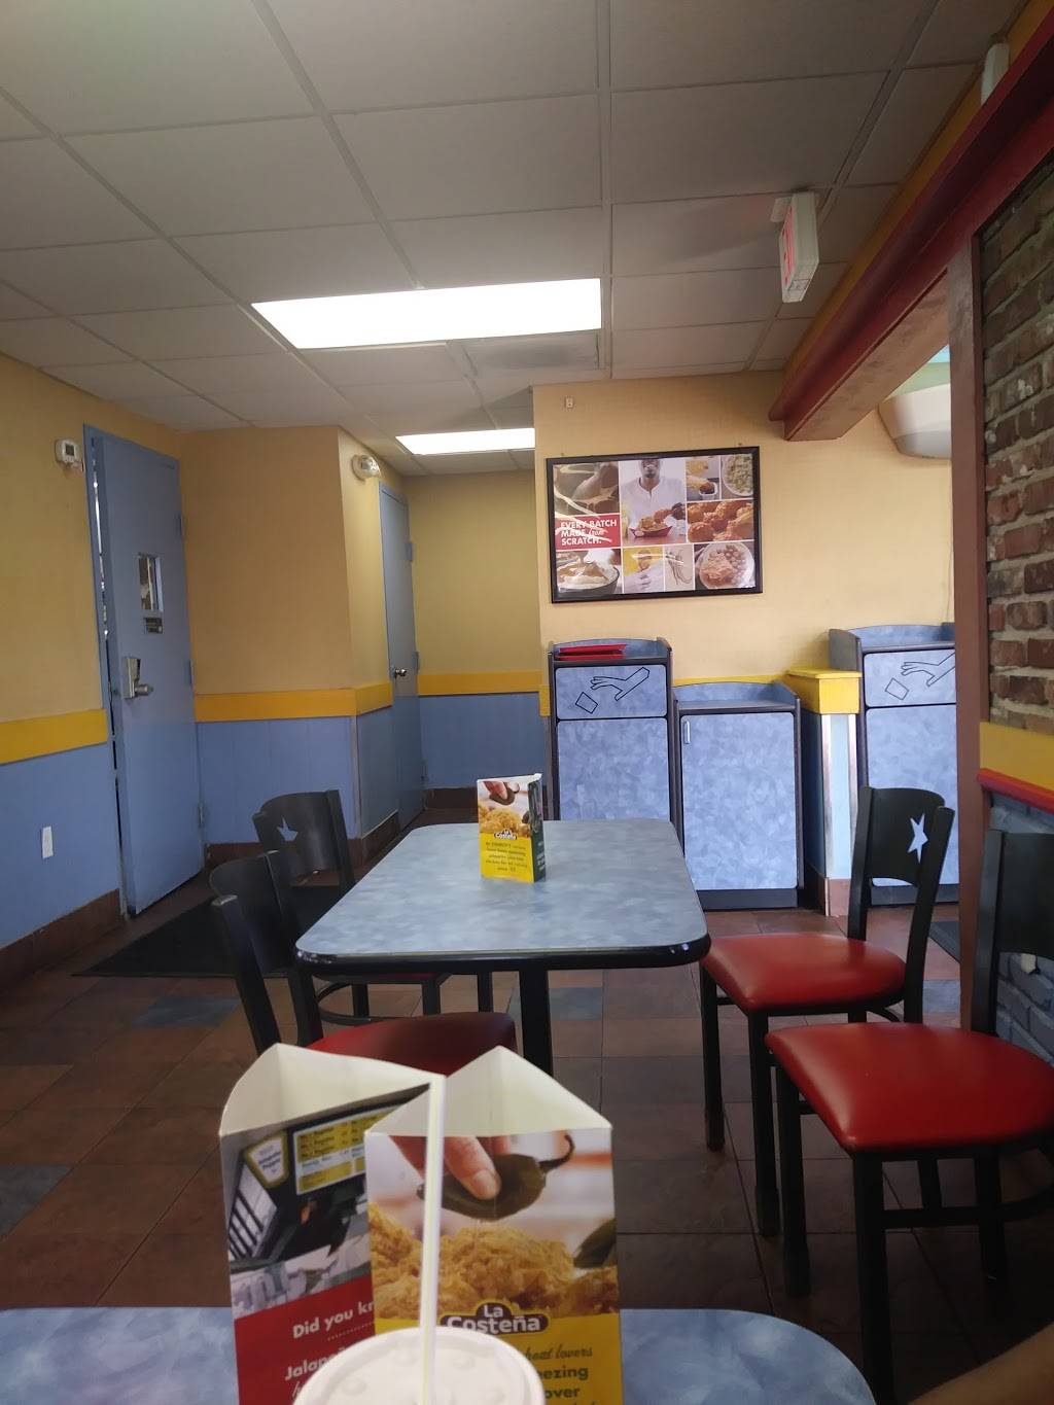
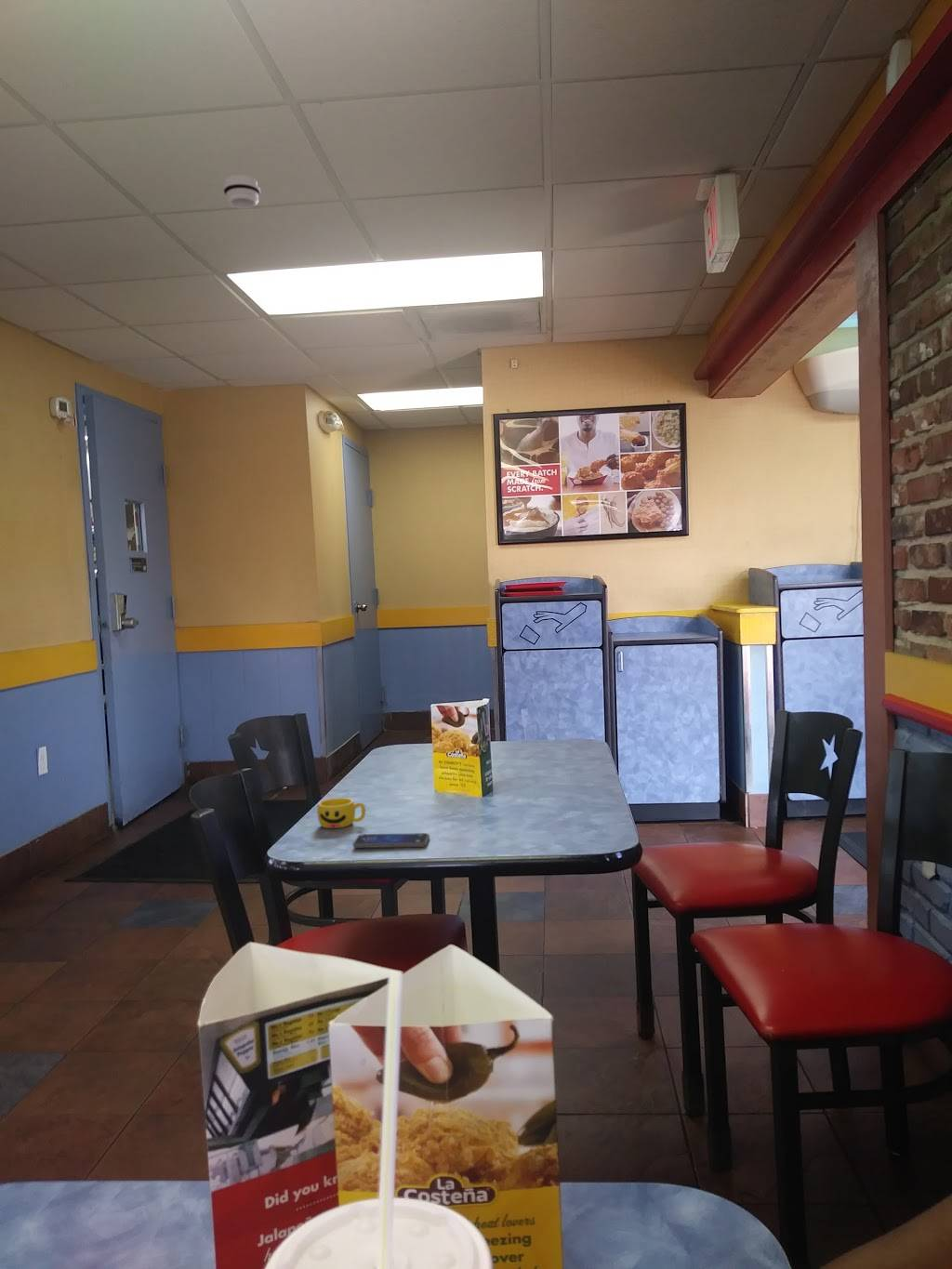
+ smoke detector (242, 192)
+ smartphone (391, 840)
+ cup (341, 813)
